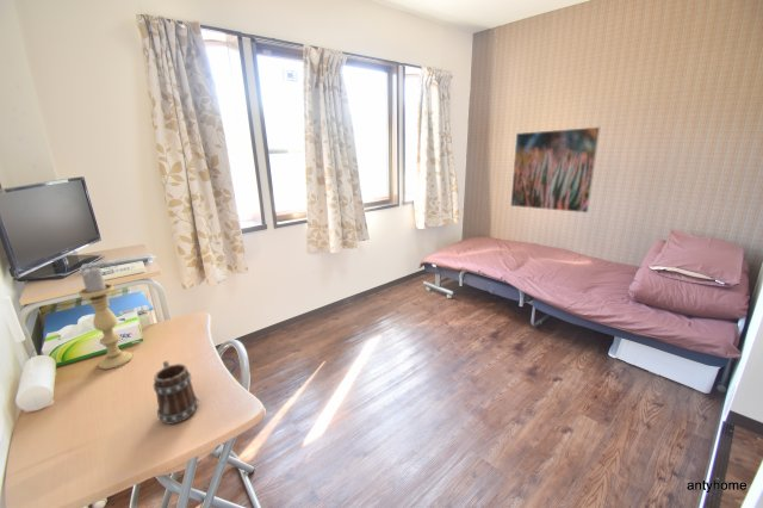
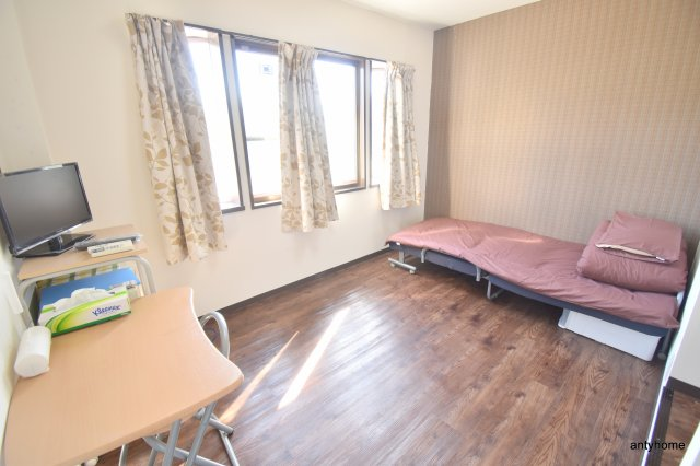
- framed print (550, 171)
- candle holder (104, 316)
- mug (173, 389)
